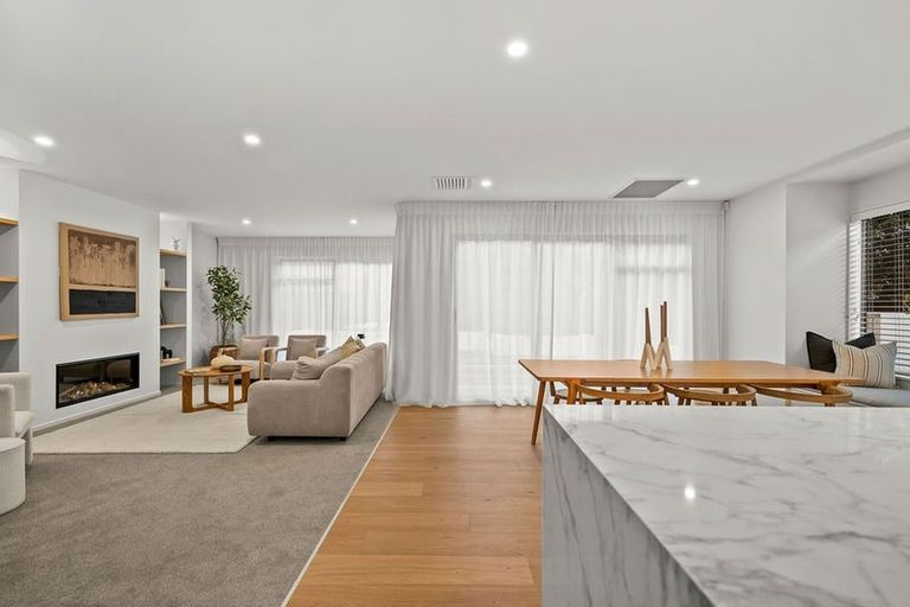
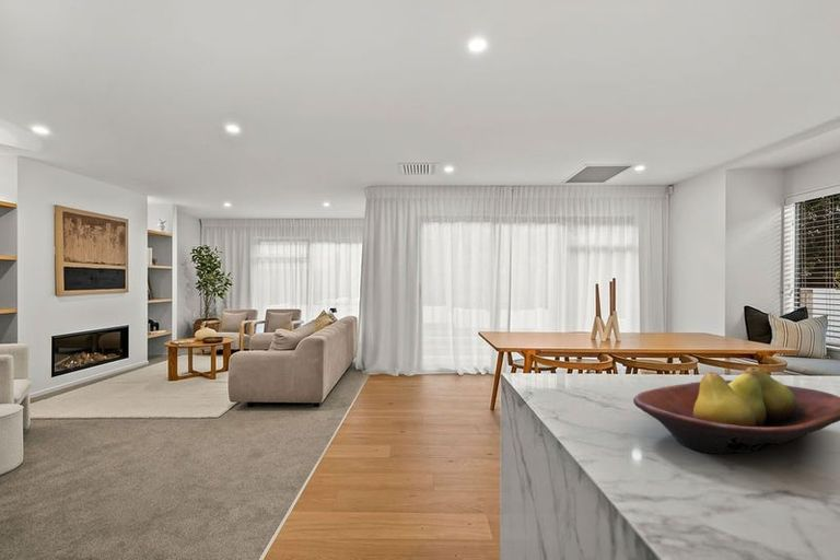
+ fruit bowl (738, 402)
